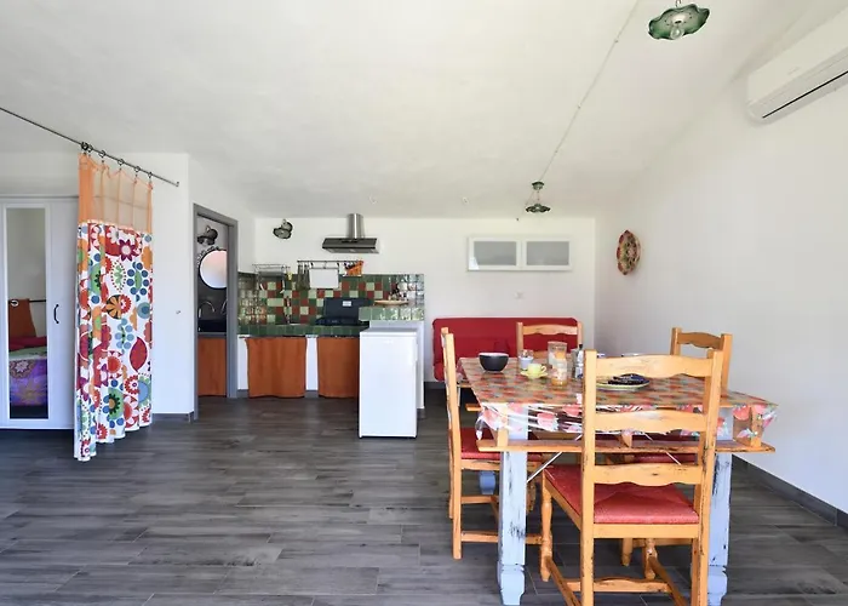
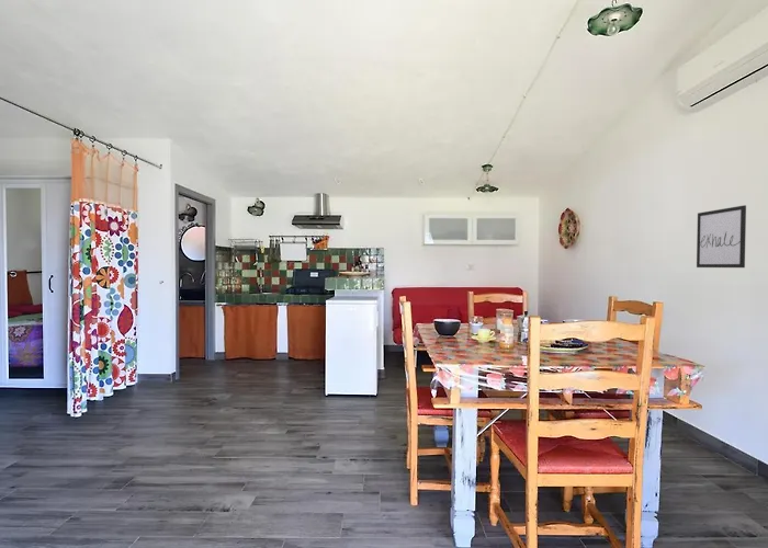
+ wall art (719, 238)
